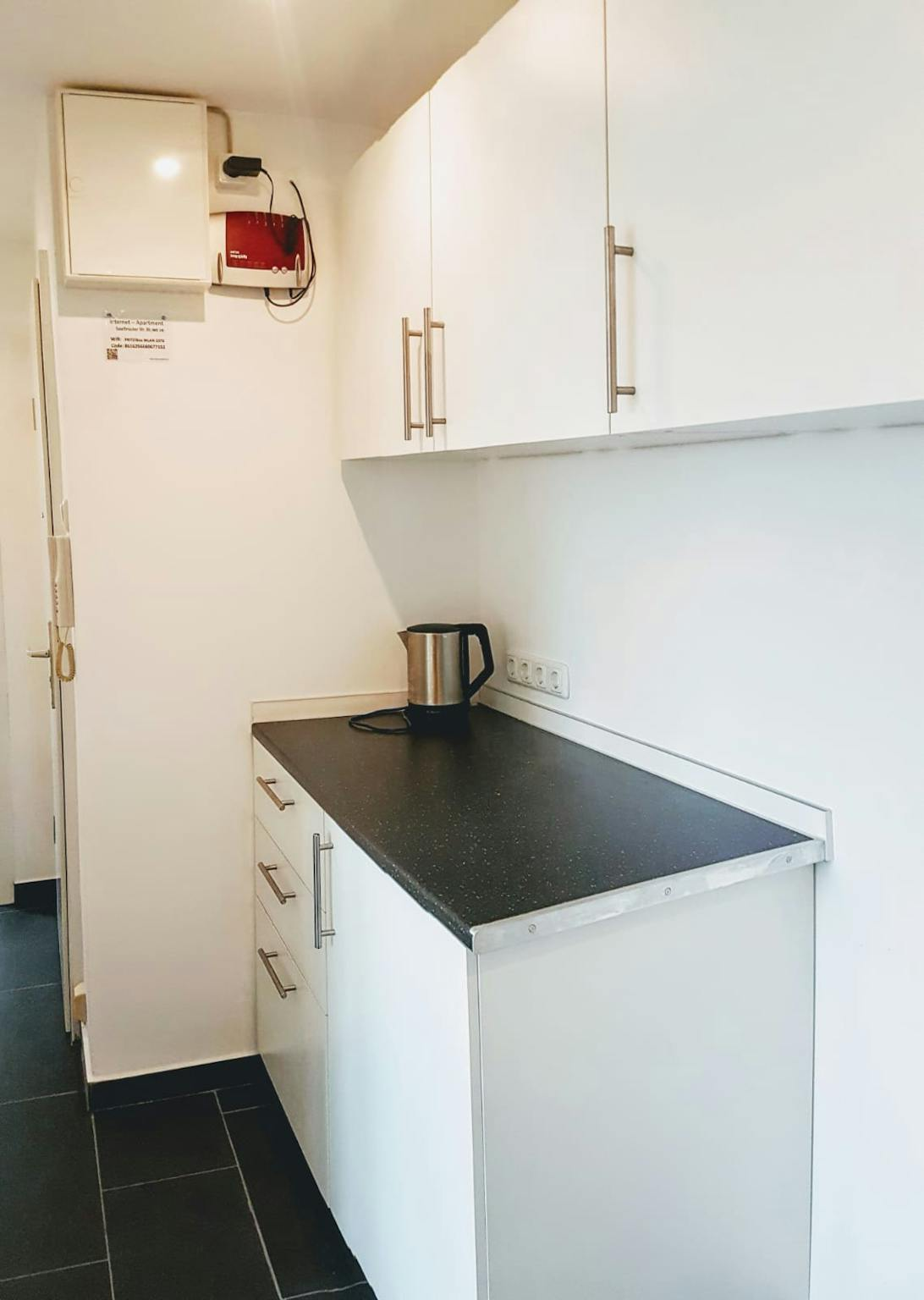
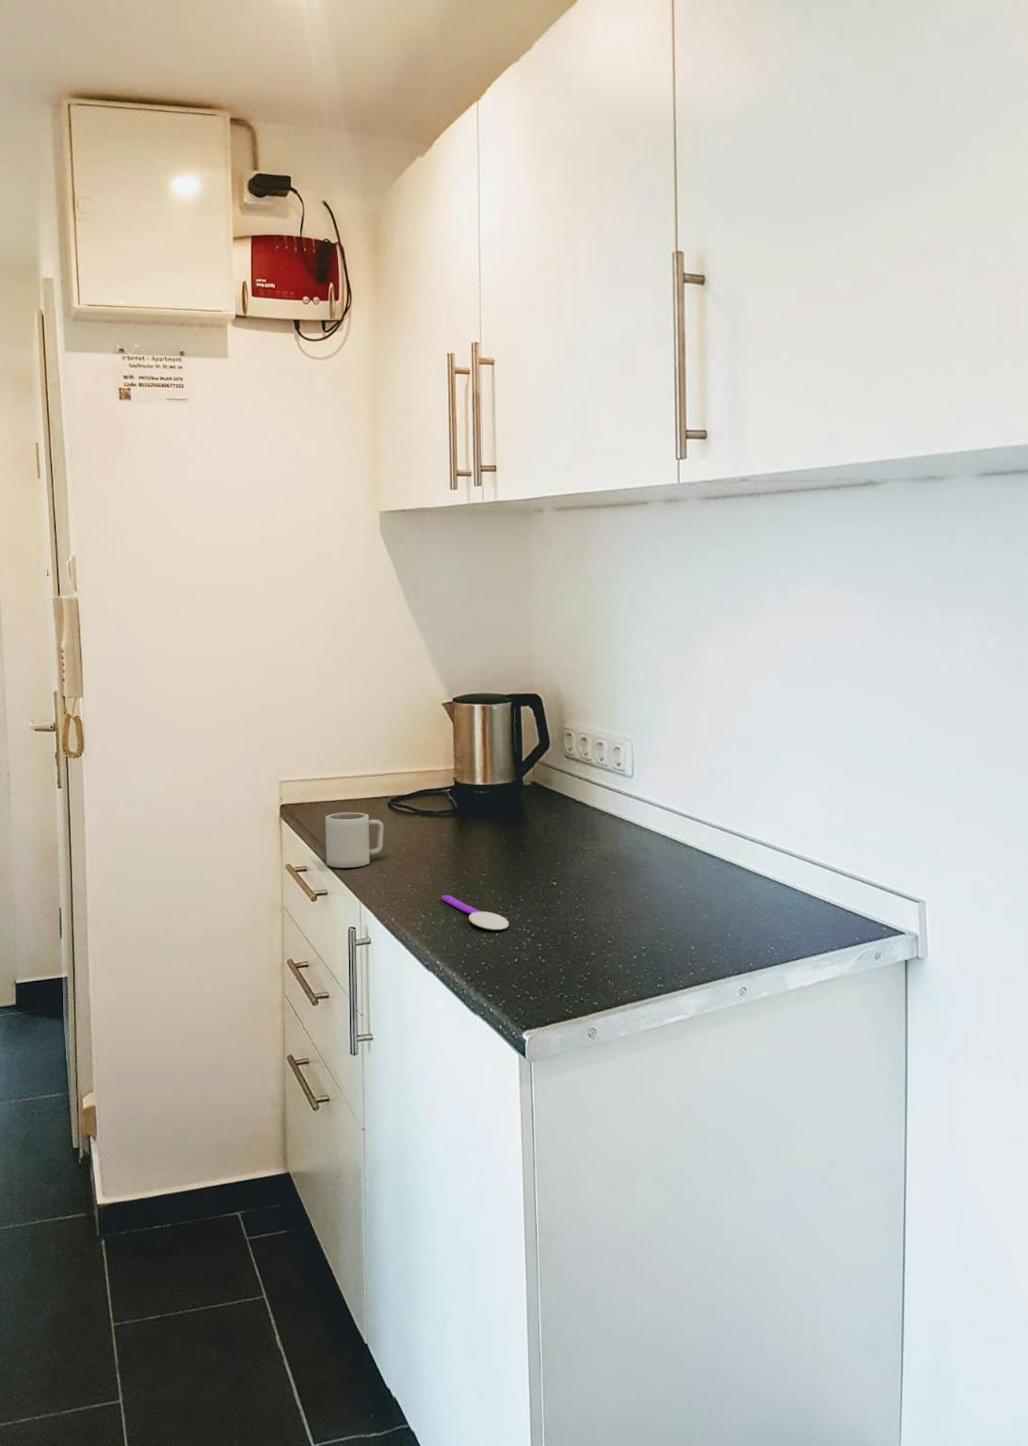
+ spoon (471, 910)
+ cup (354, 839)
